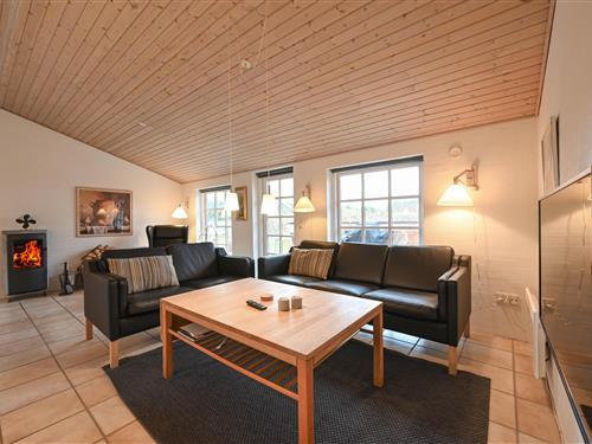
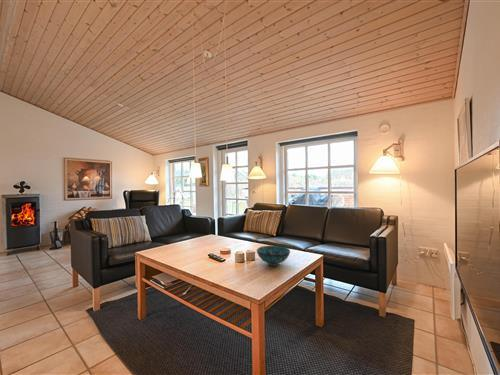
+ decorative bowl (273, 256)
